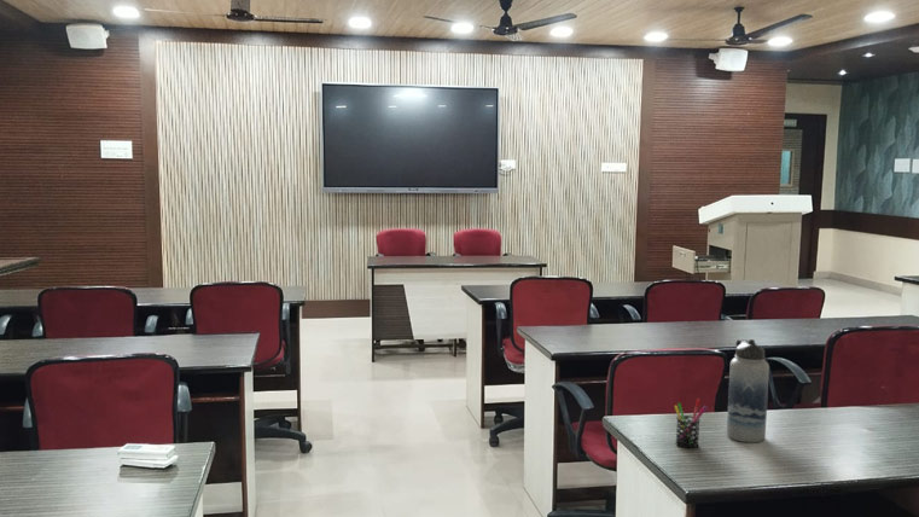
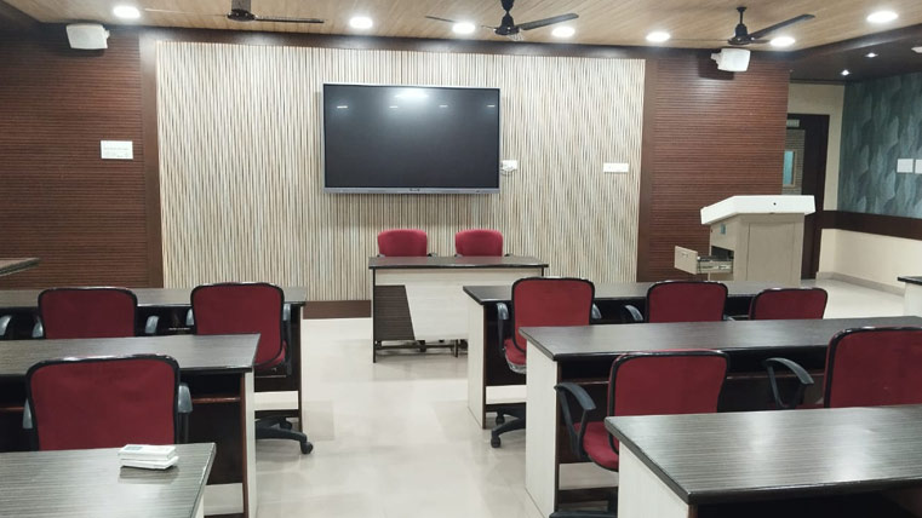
- pen holder (687, 422)
- water bottle (748, 387)
